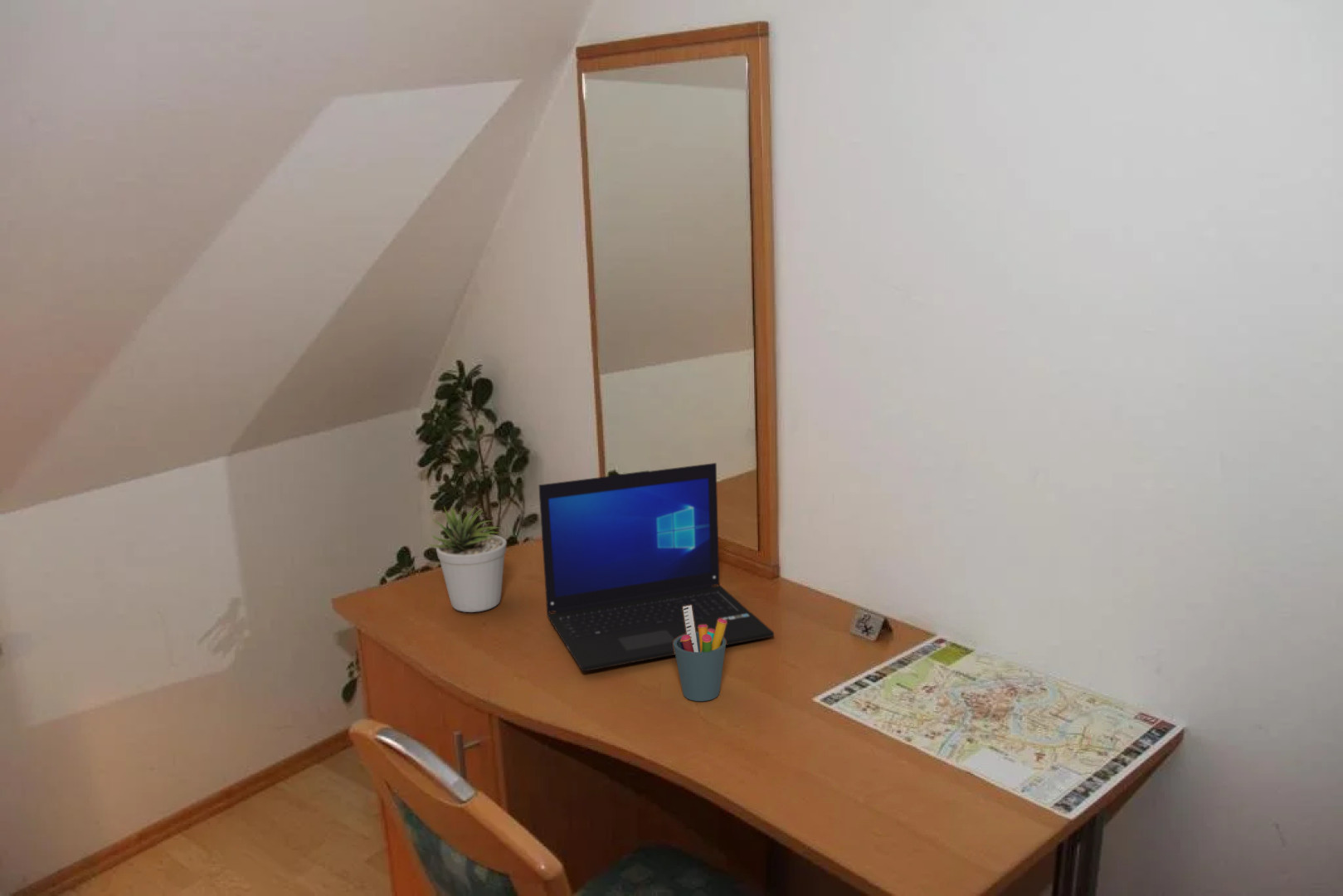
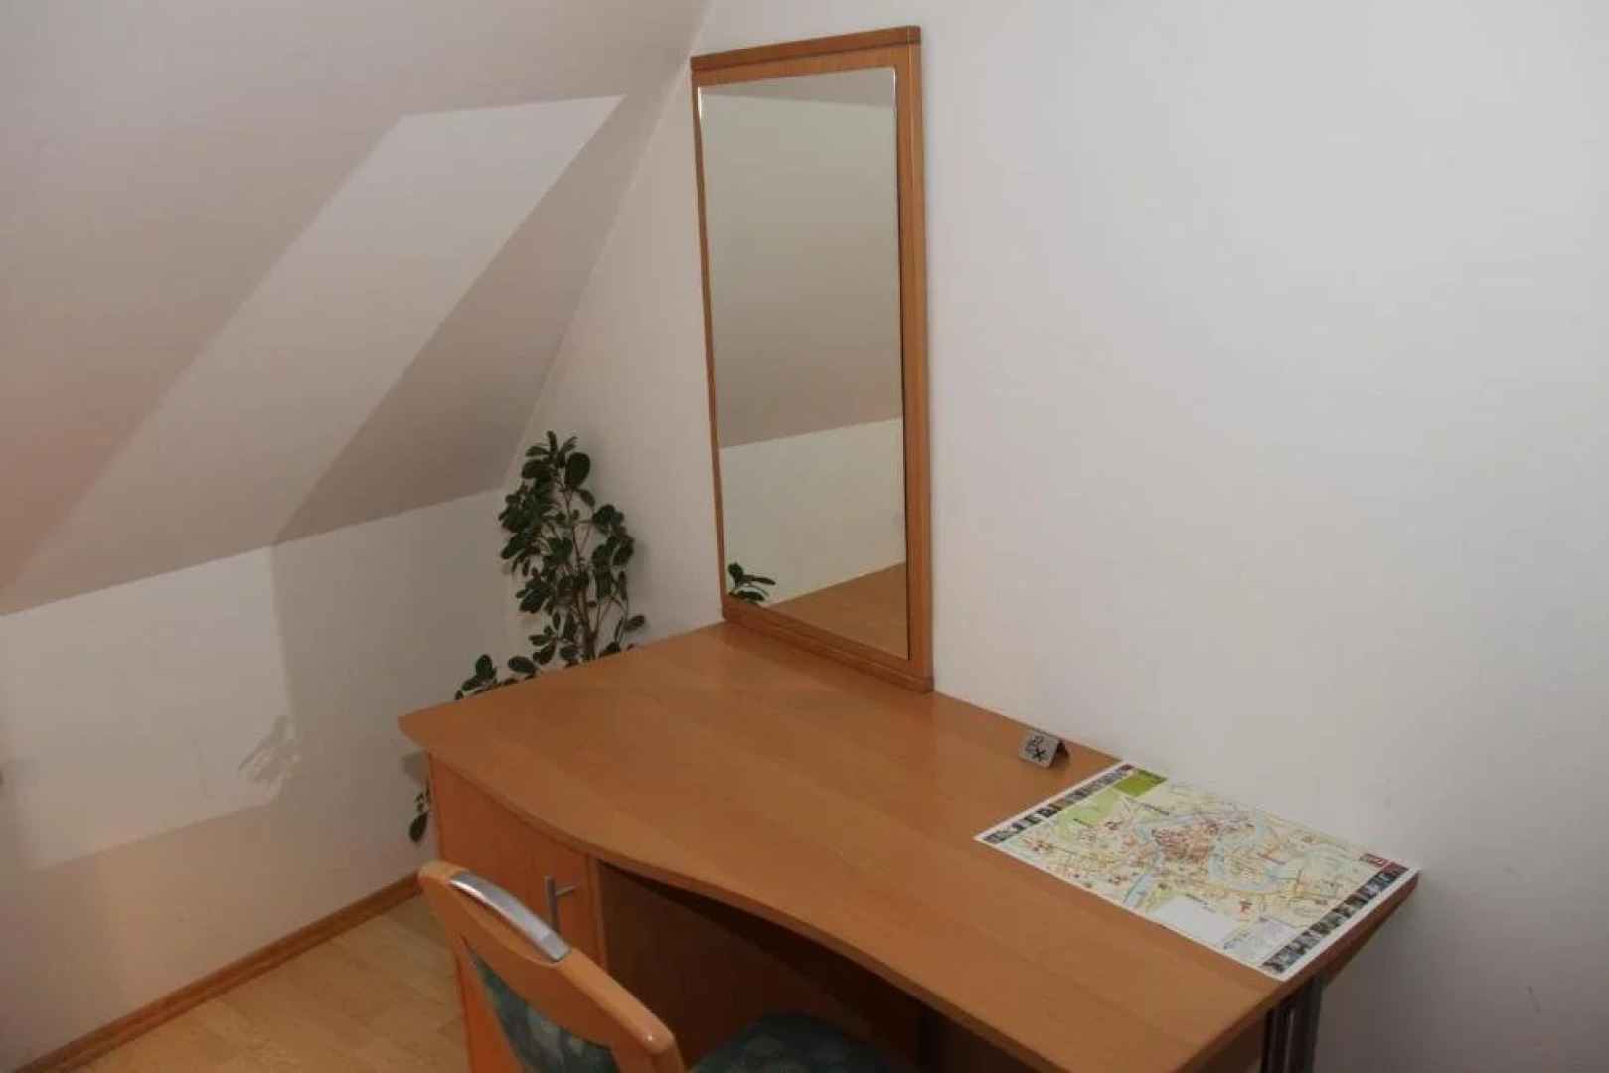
- laptop (653, 560)
- pen holder (700, 654)
- potted plant (469, 553)
